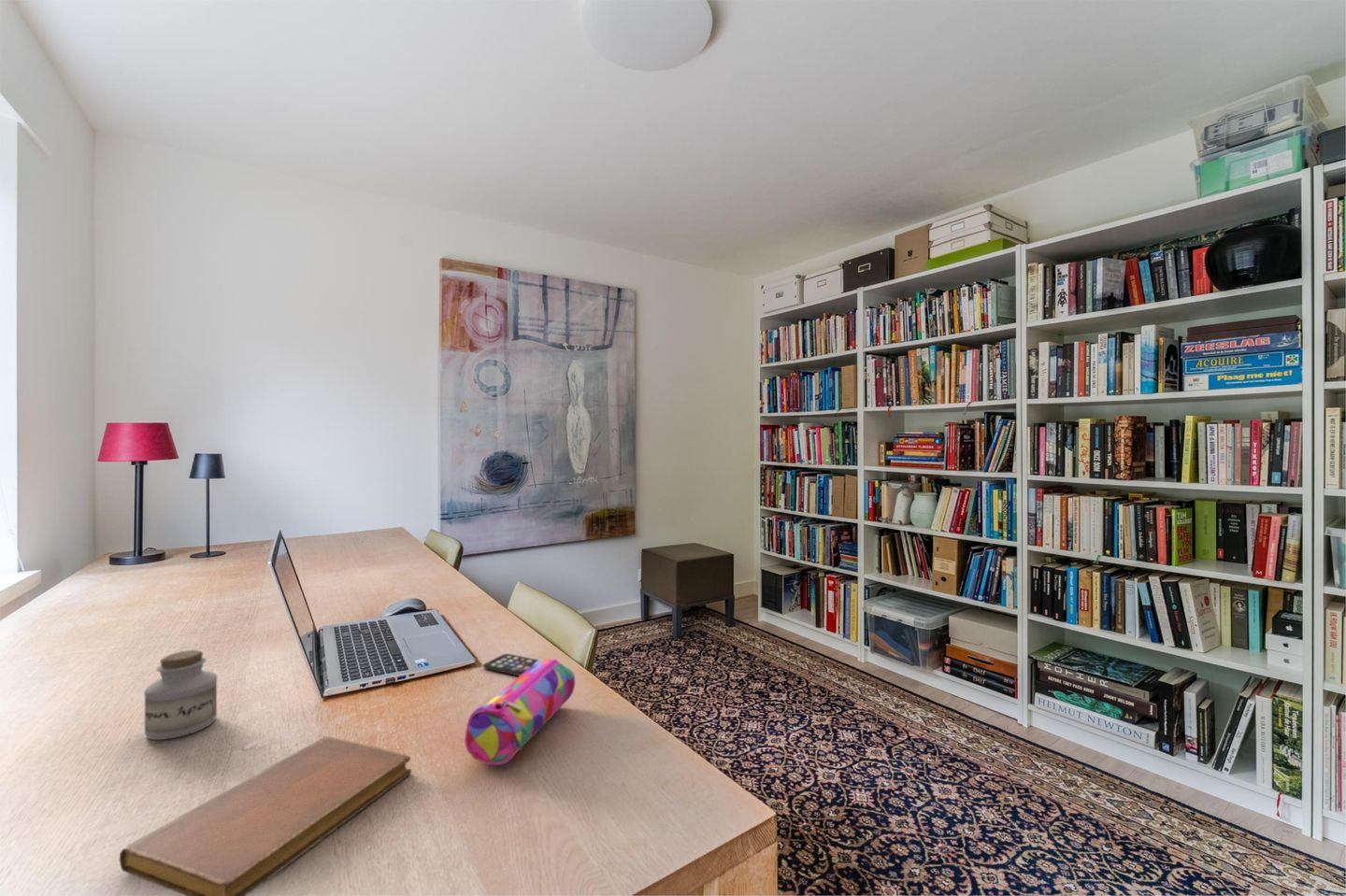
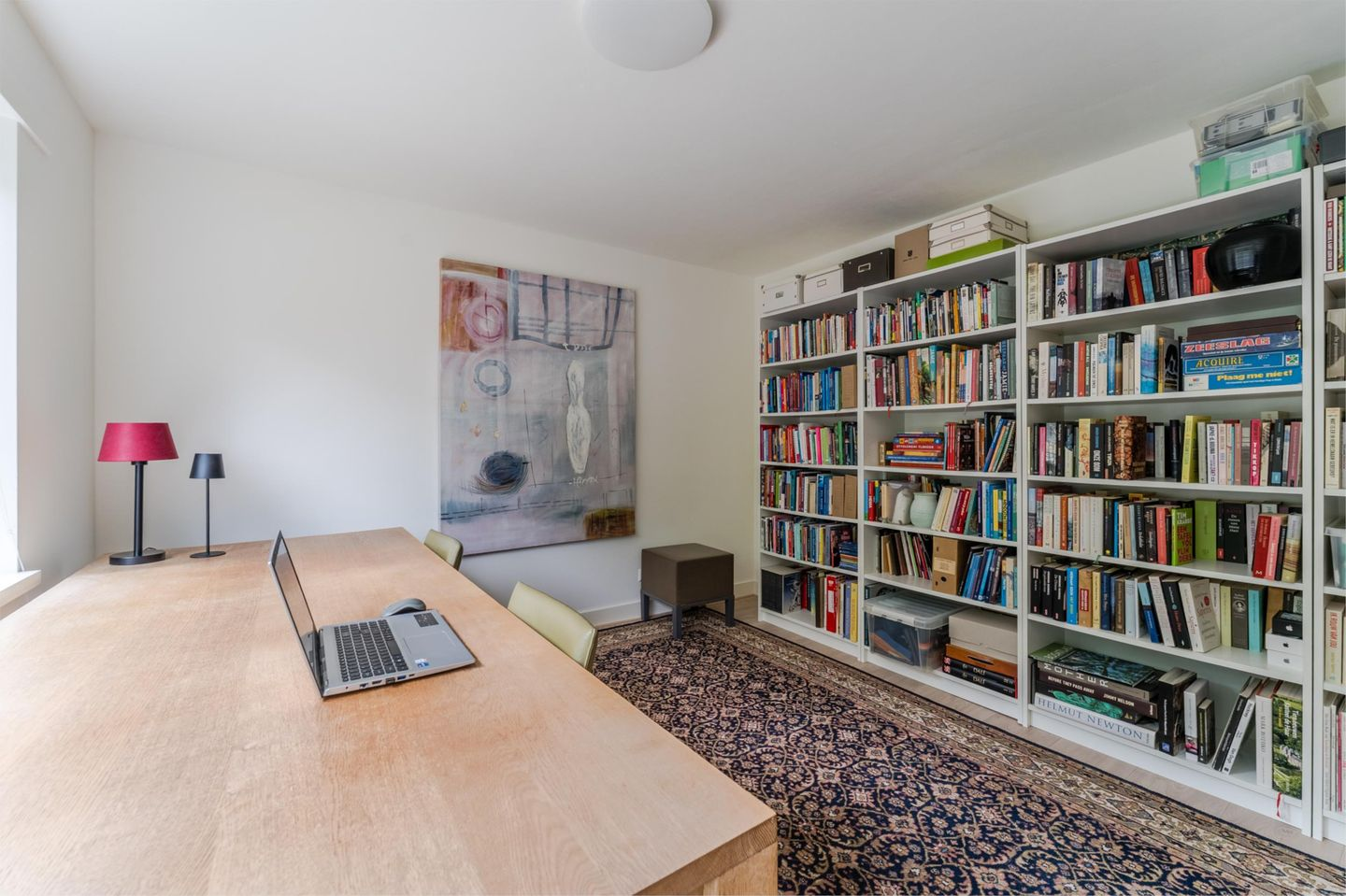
- smartphone (522, 666)
- pencil case (524, 705)
- jar (181, 690)
- notebook (284, 804)
